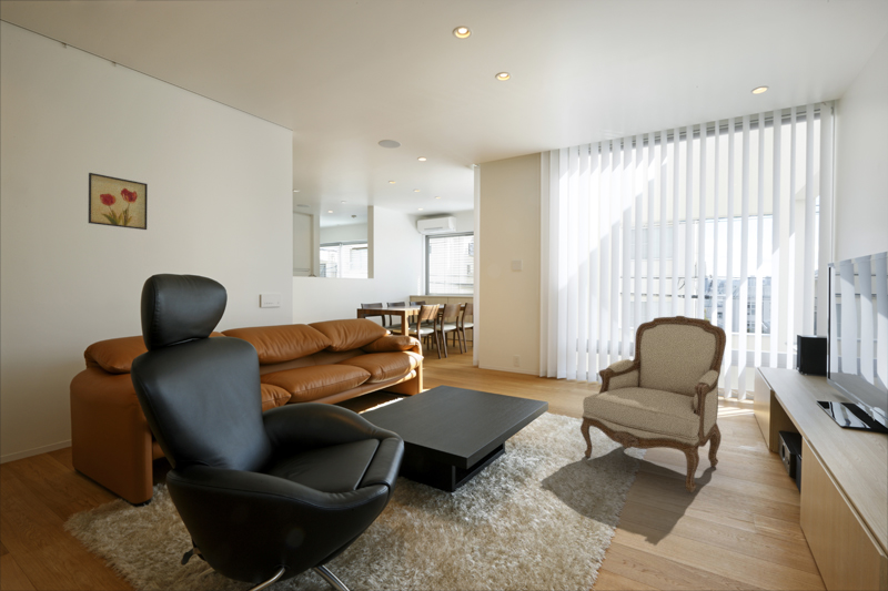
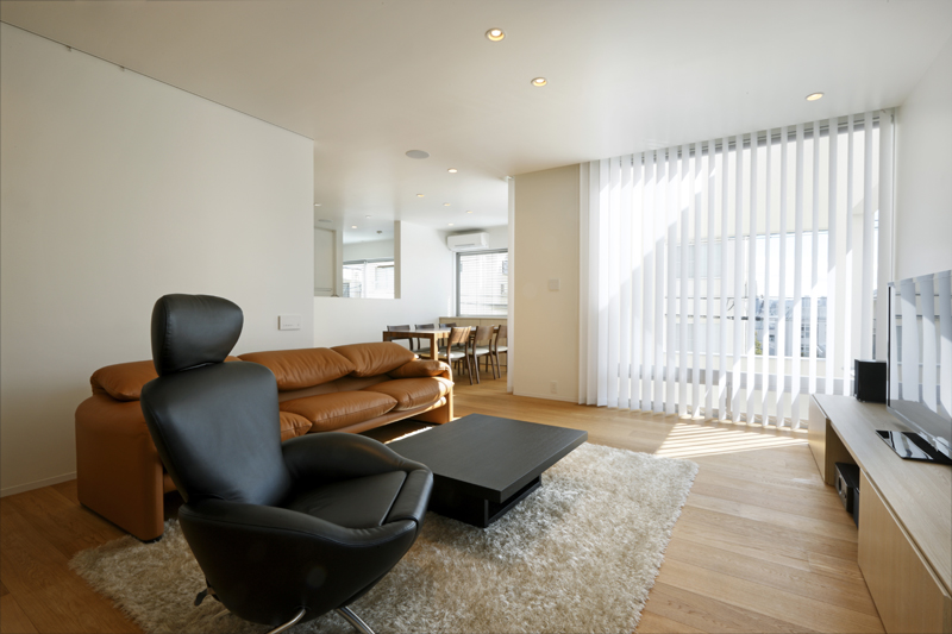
- armchair (656, 389)
- wall art (118, 202)
